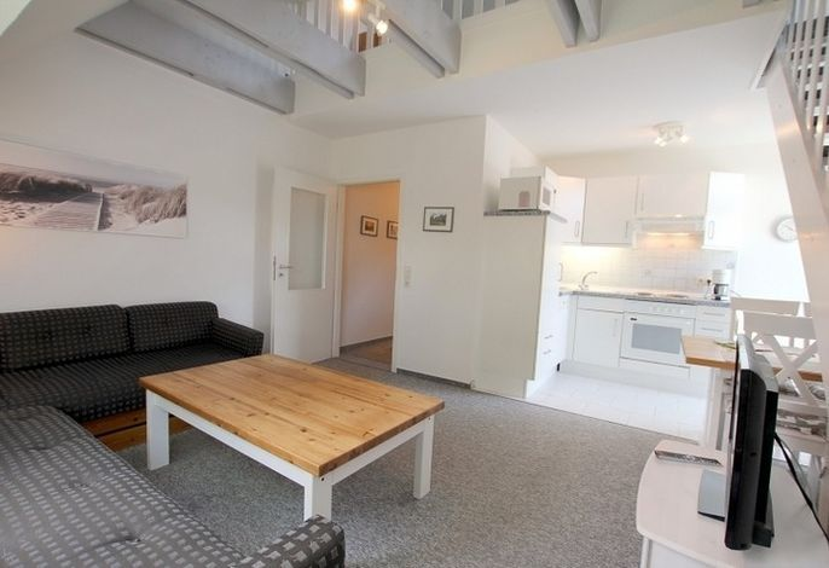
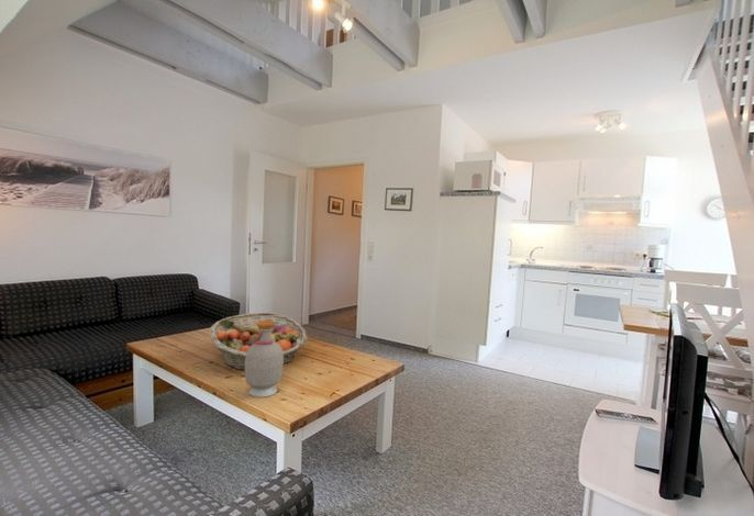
+ bottle (264, 357)
+ fruit basket (258, 340)
